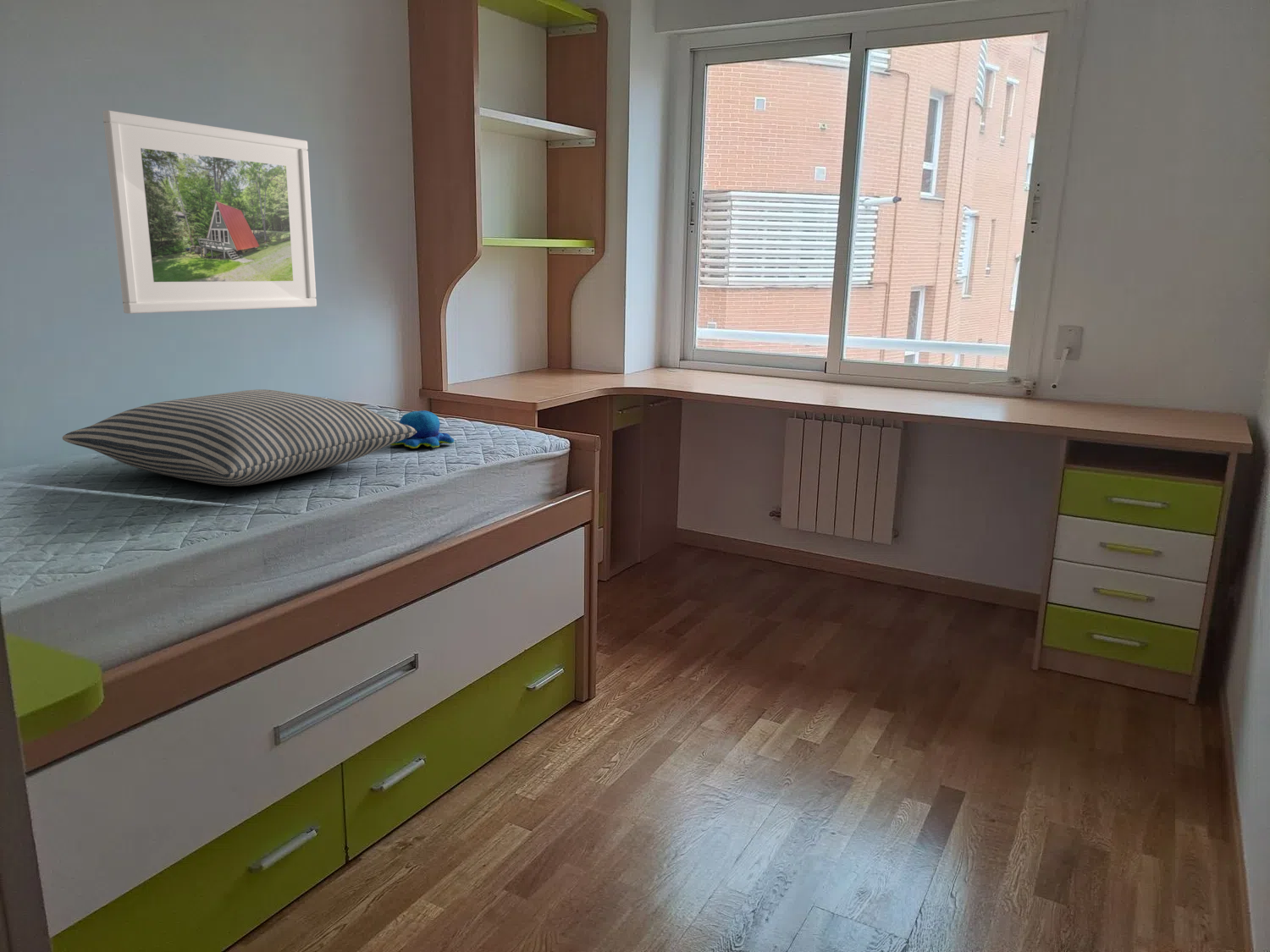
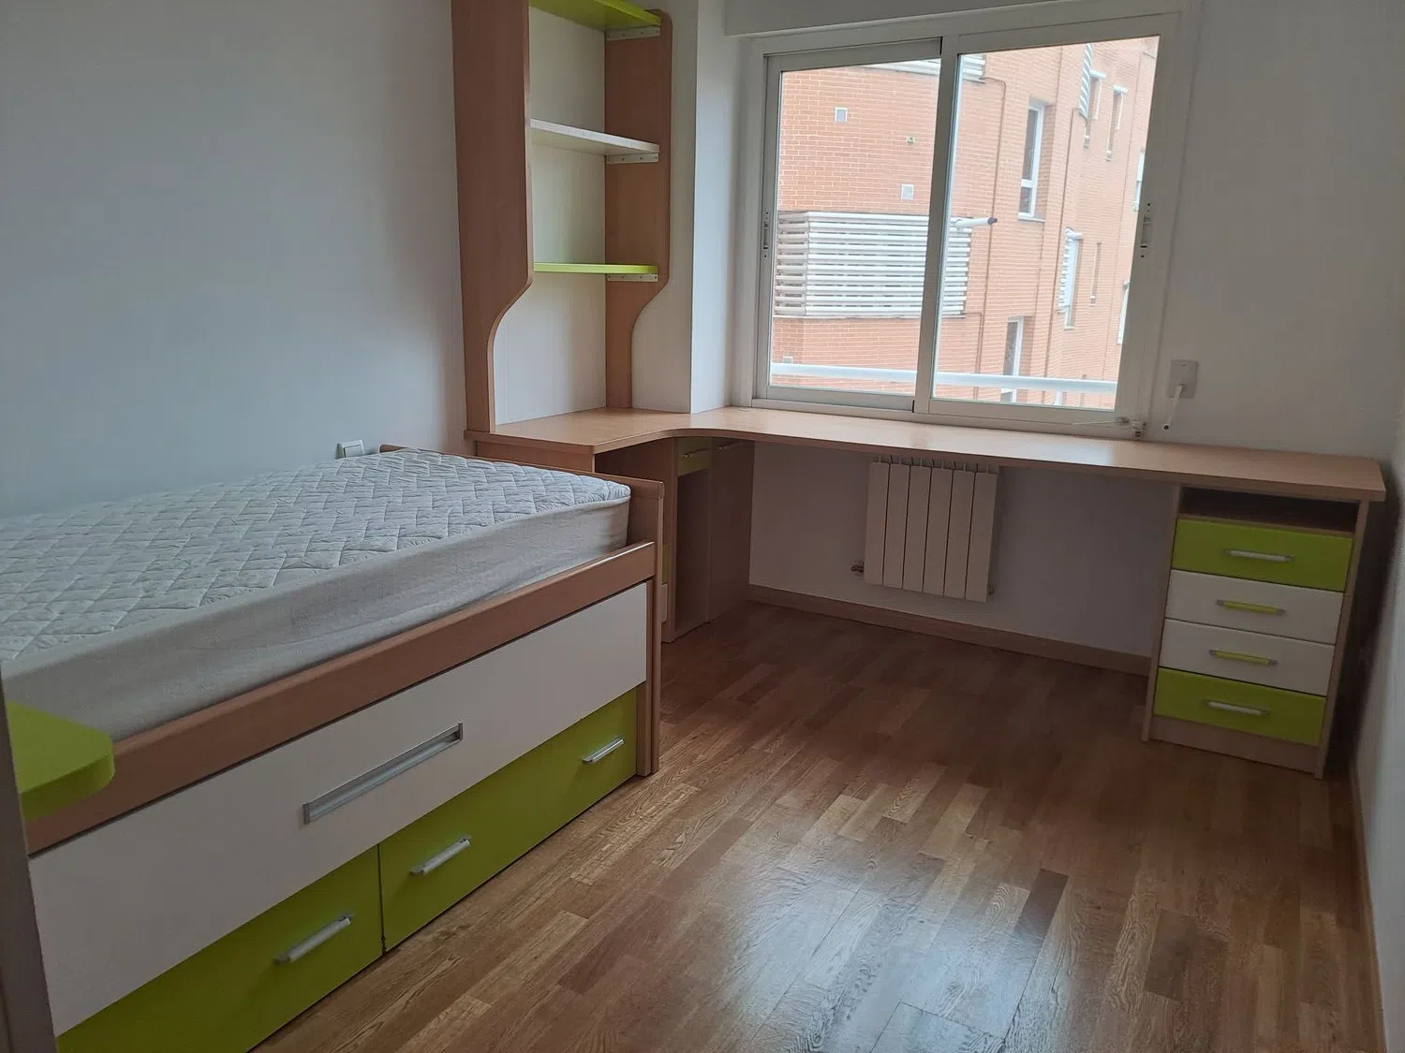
- pillow (250, 434)
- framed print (222, 220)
- plush toy (420, 426)
